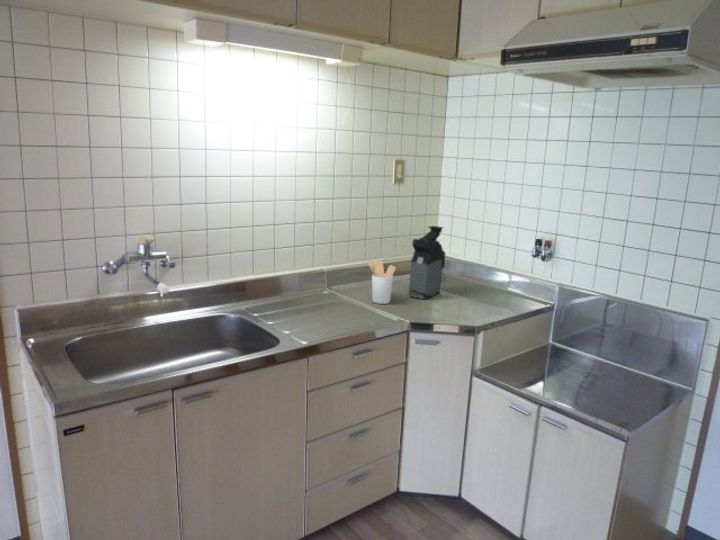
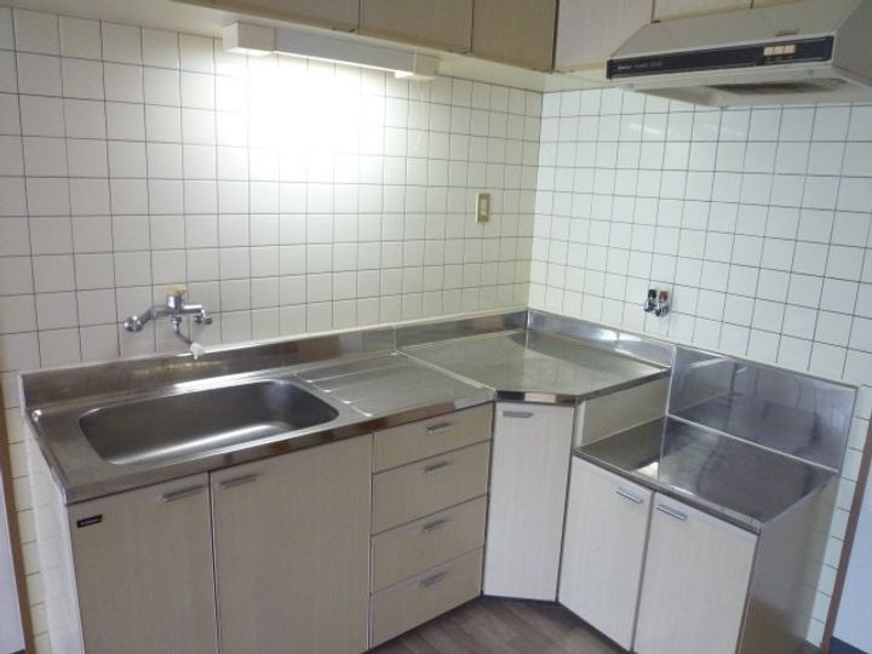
- utensil holder (379, 280)
- coffee maker (428, 261)
